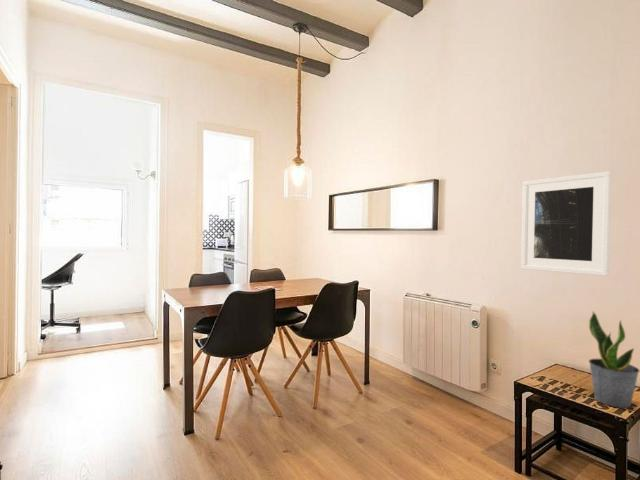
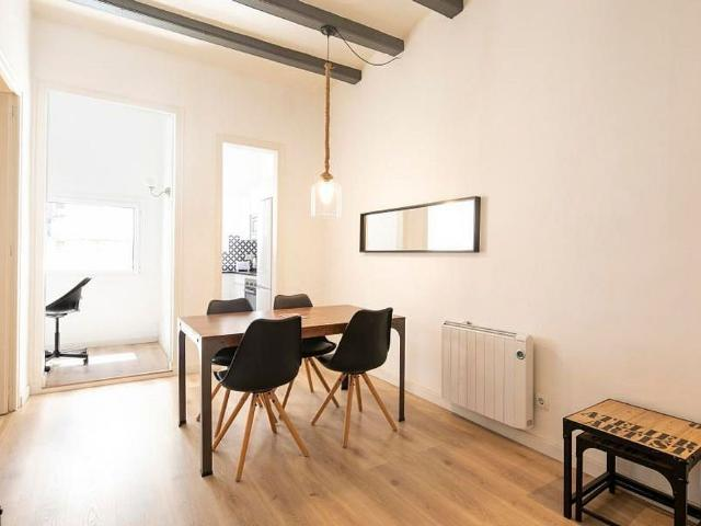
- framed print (562, 224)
- potted plant (613, 357)
